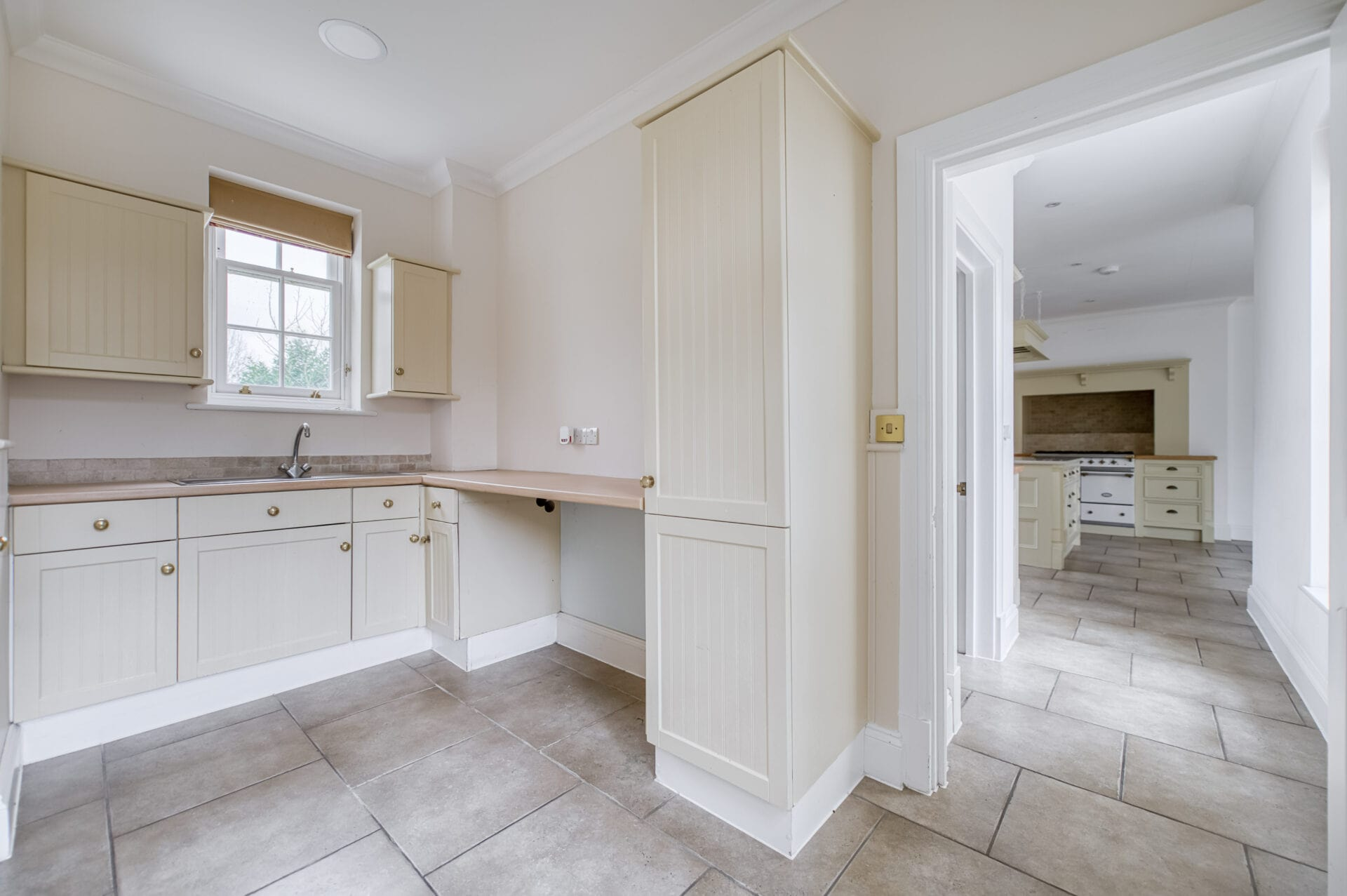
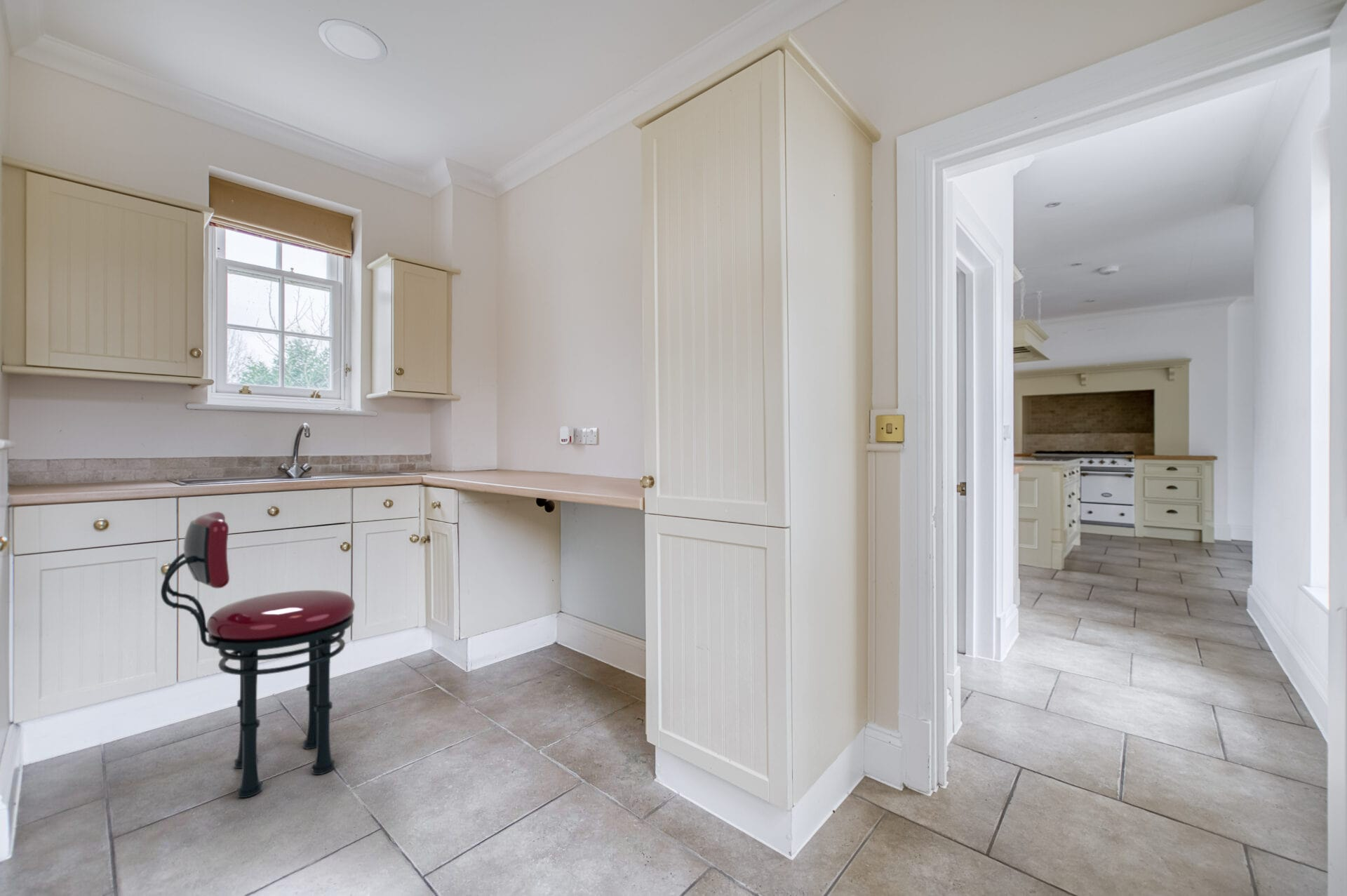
+ stool (267, 642)
